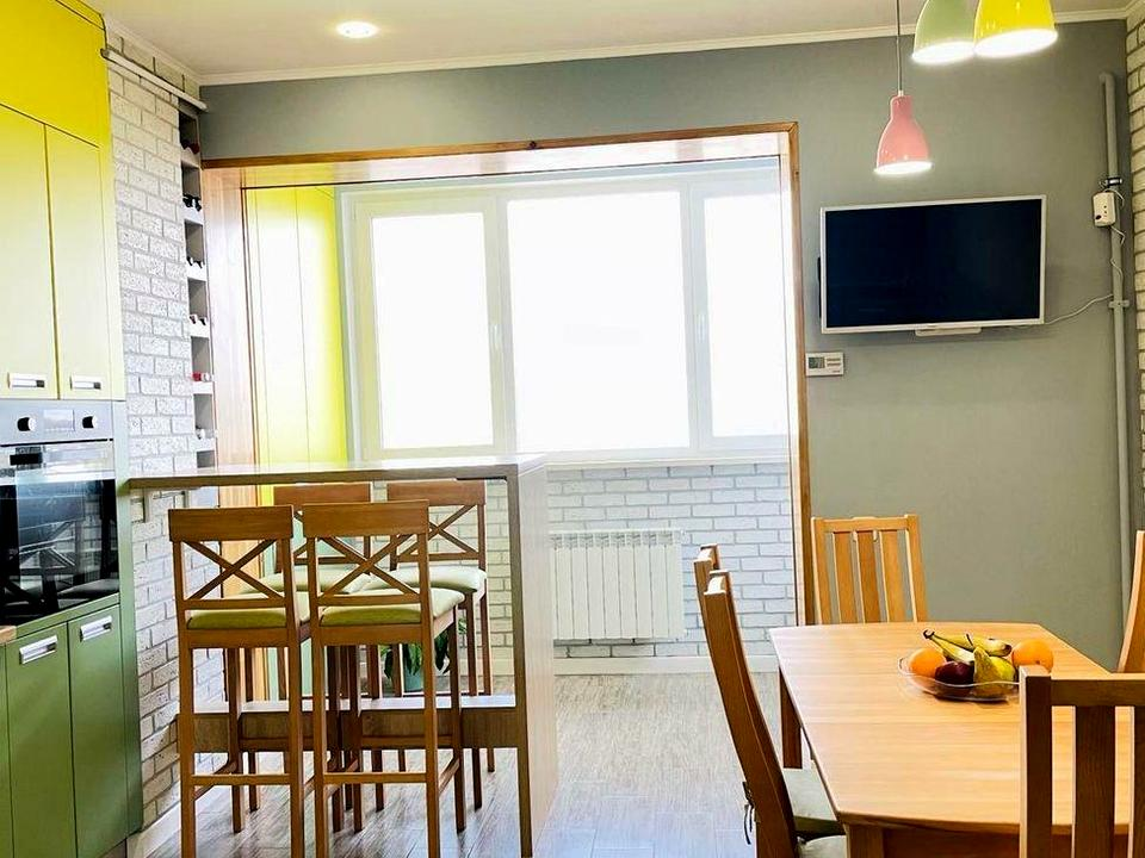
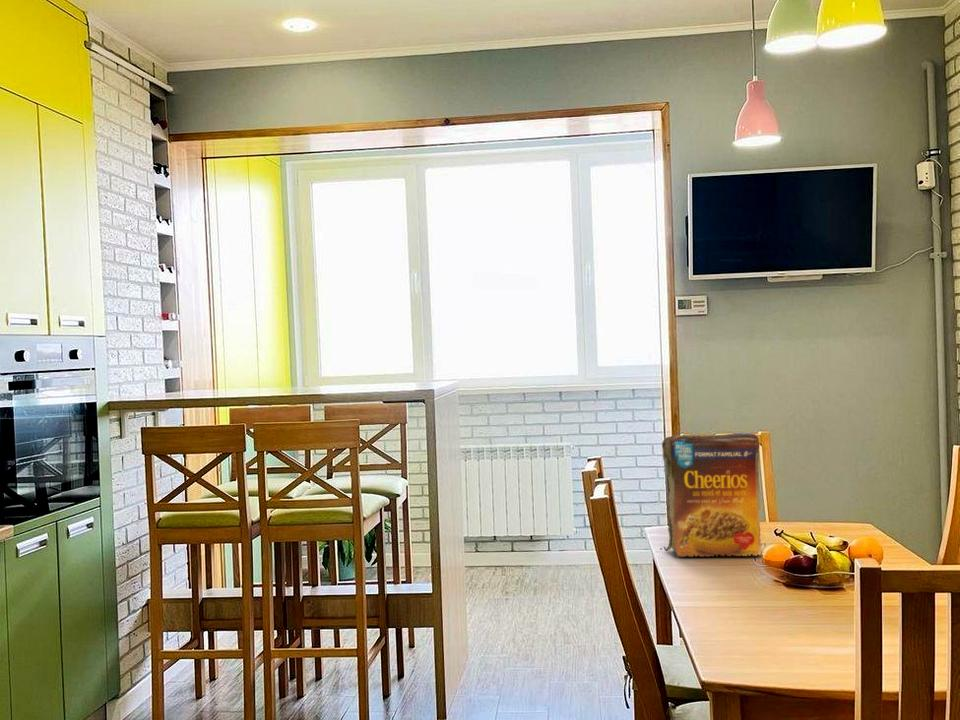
+ cereal box (710, 492)
